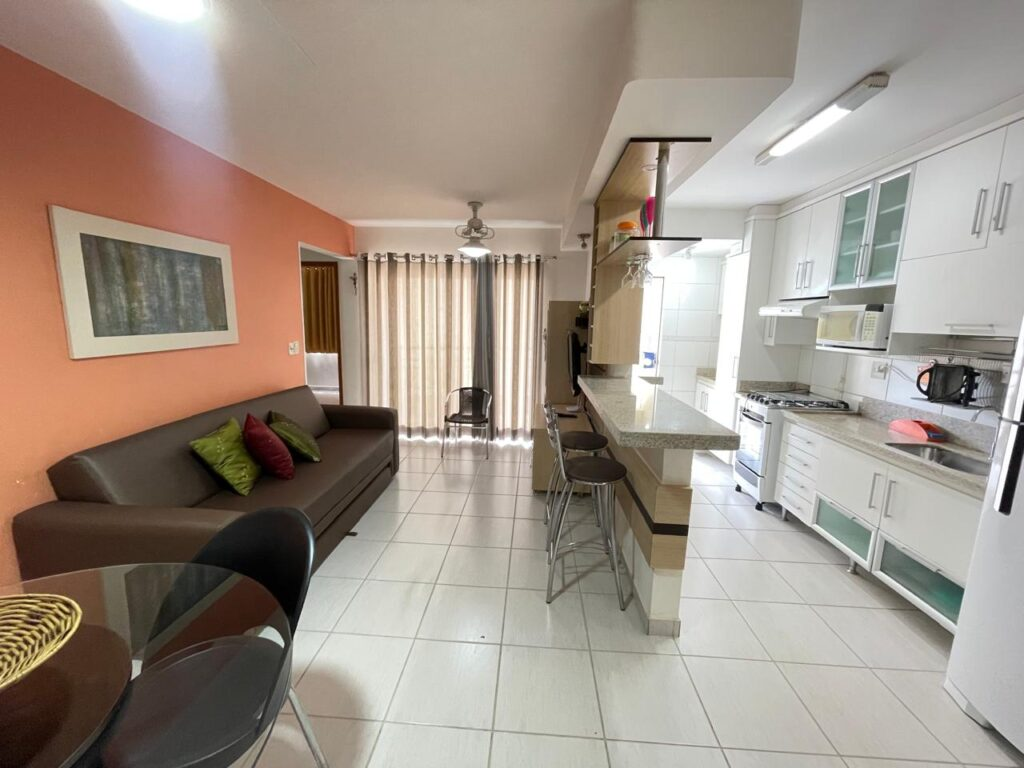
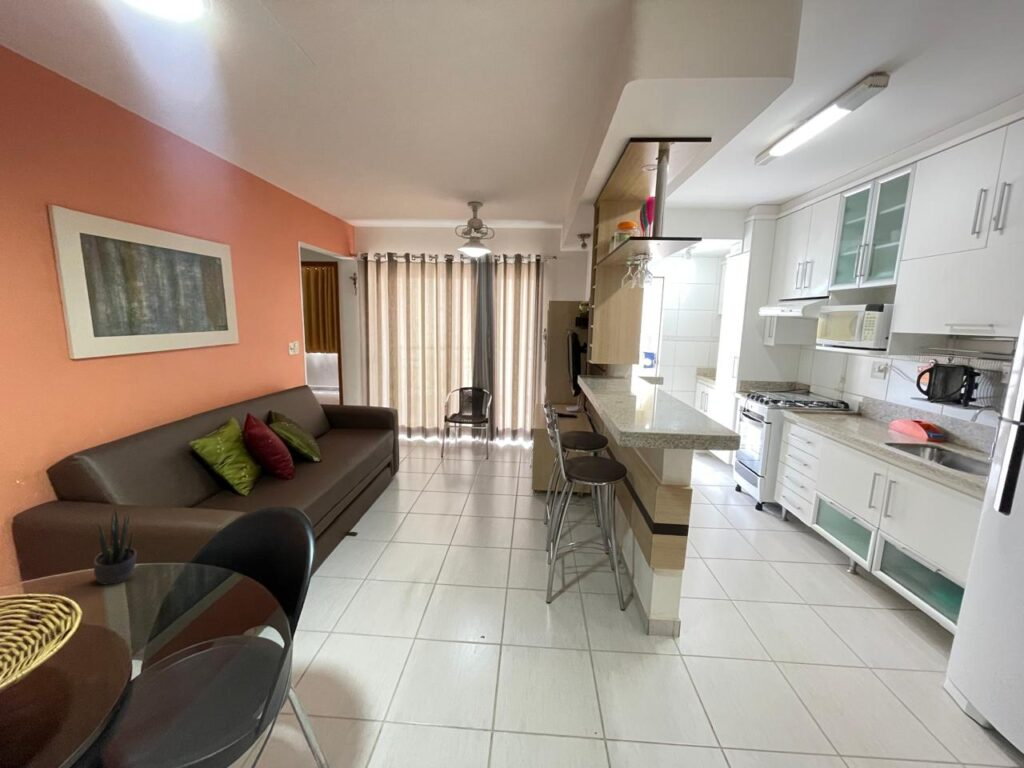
+ potted plant (116, 545)
